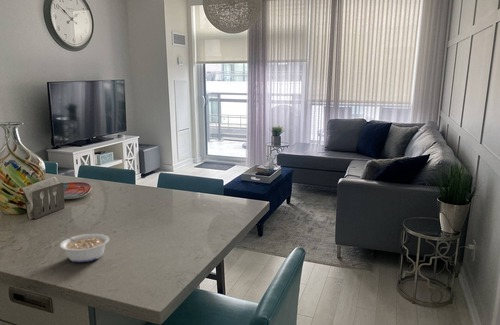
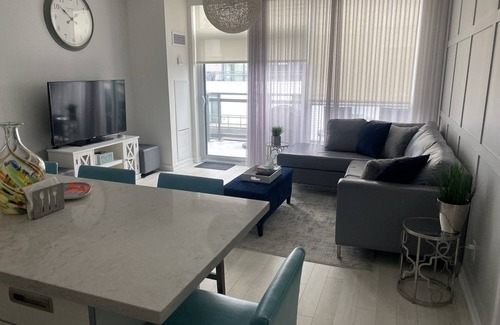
- legume (83, 247)
